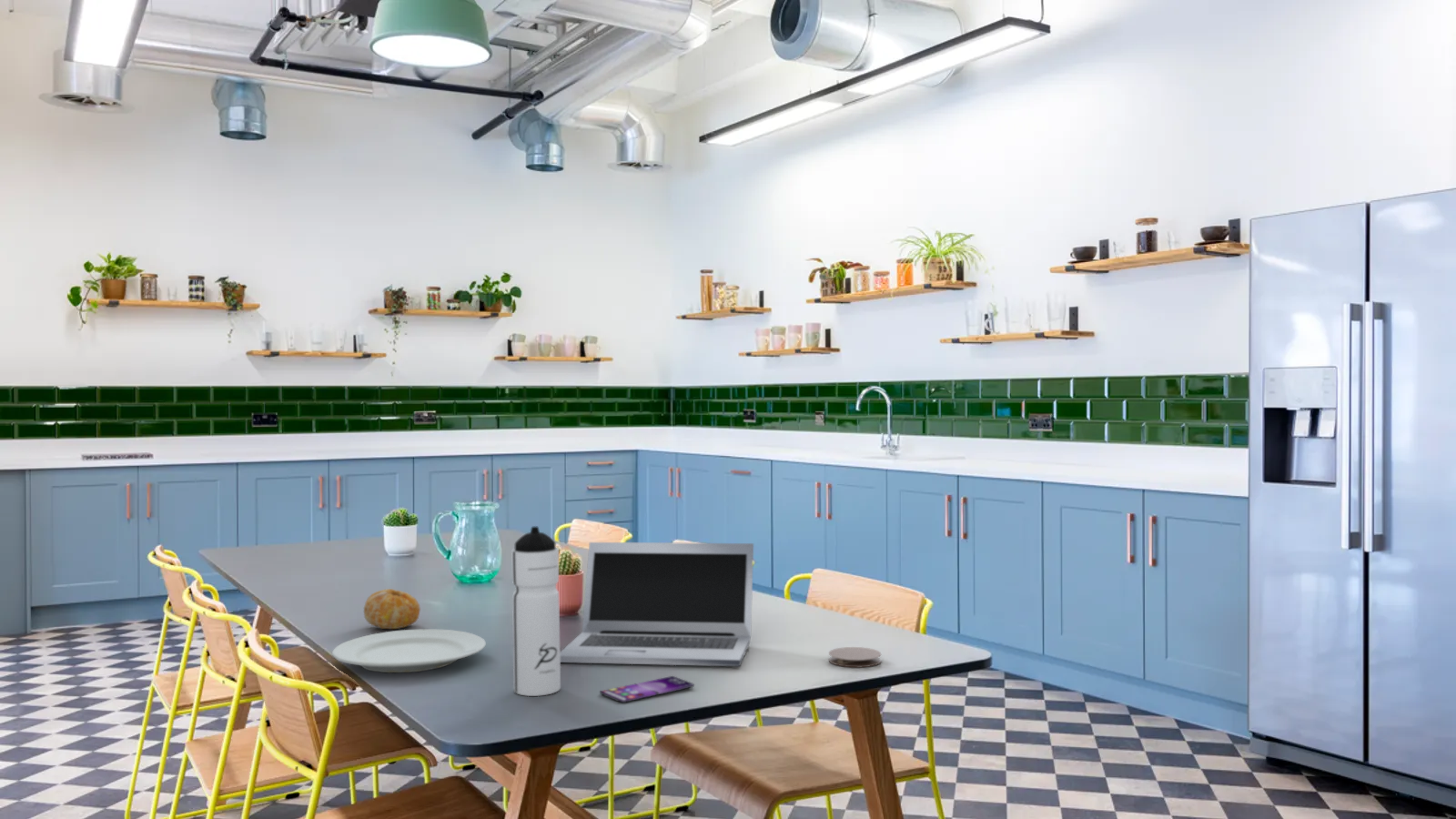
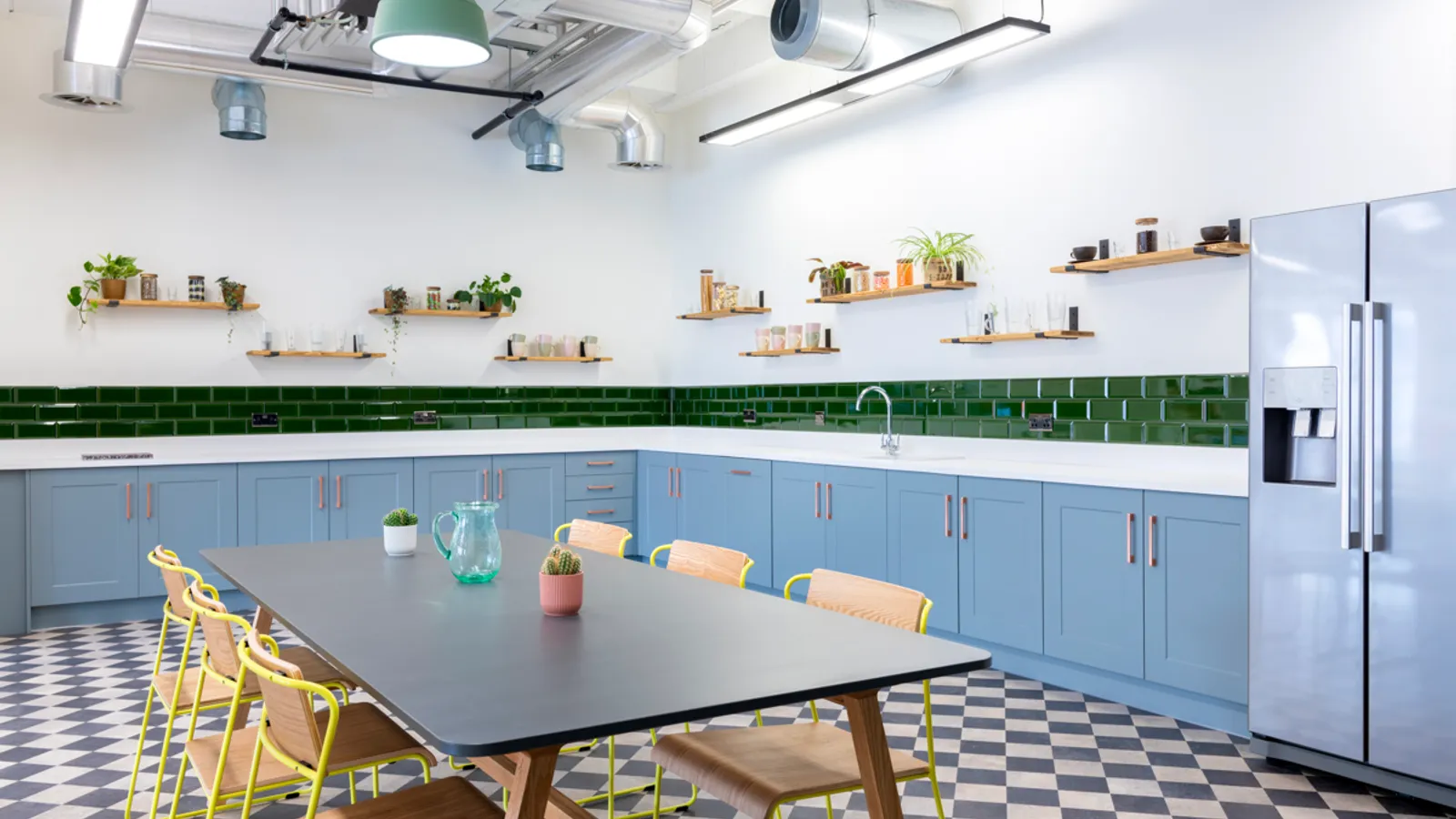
- water bottle (536, 608)
- chinaware (410, 652)
- coaster (854, 656)
- fruit (391, 608)
- laptop (659, 601)
- smartphone (647, 689)
